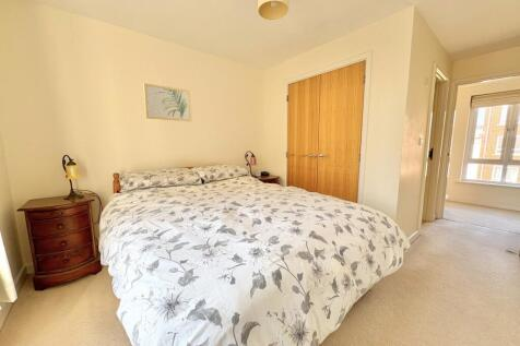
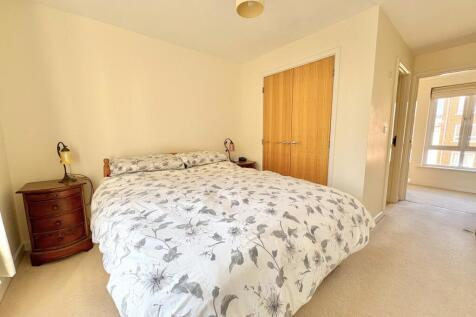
- wall art (168, 104)
